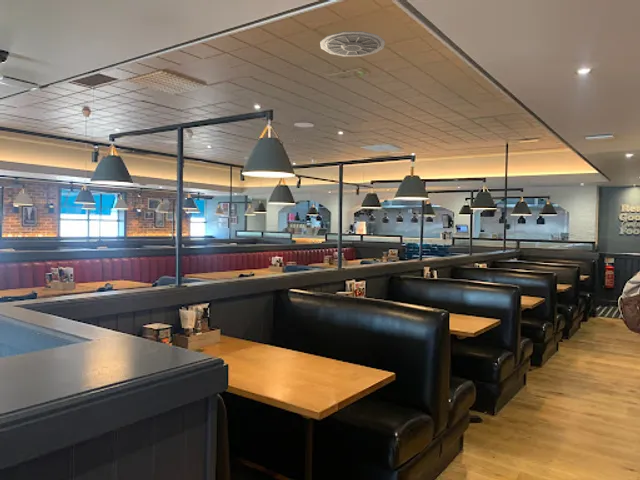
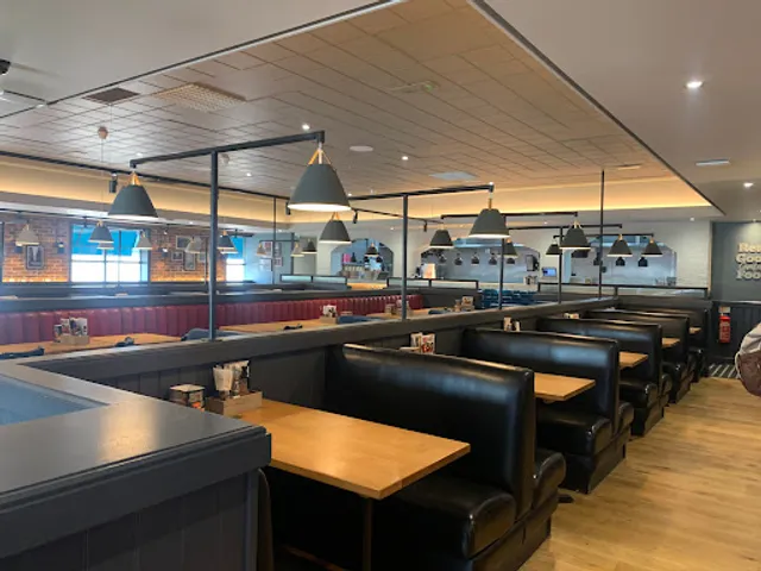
- ceiling vent (352, 46)
